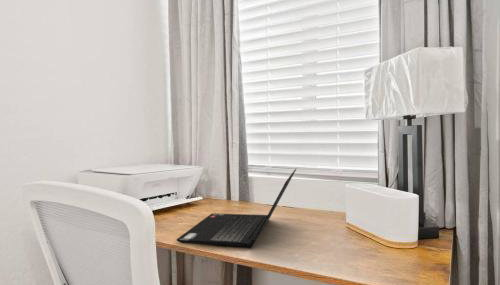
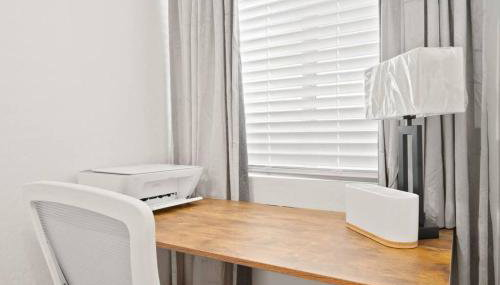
- laptop computer (242, 214)
